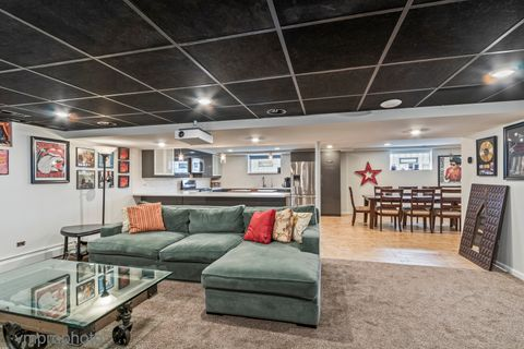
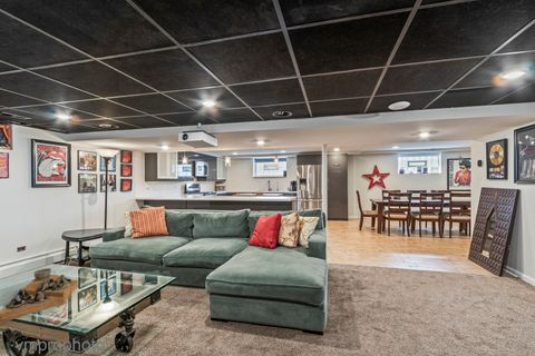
+ decorative tray (36, 287)
